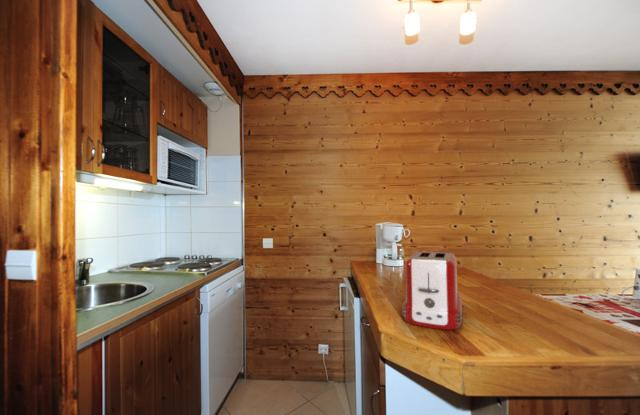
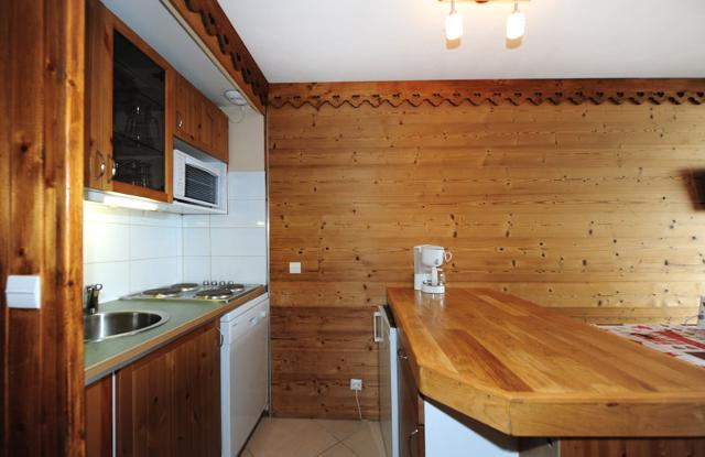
- toaster (432, 283)
